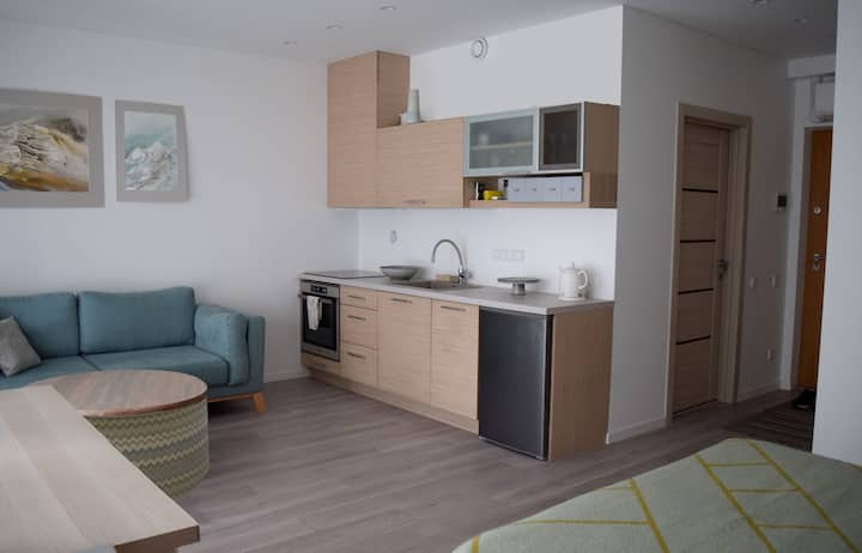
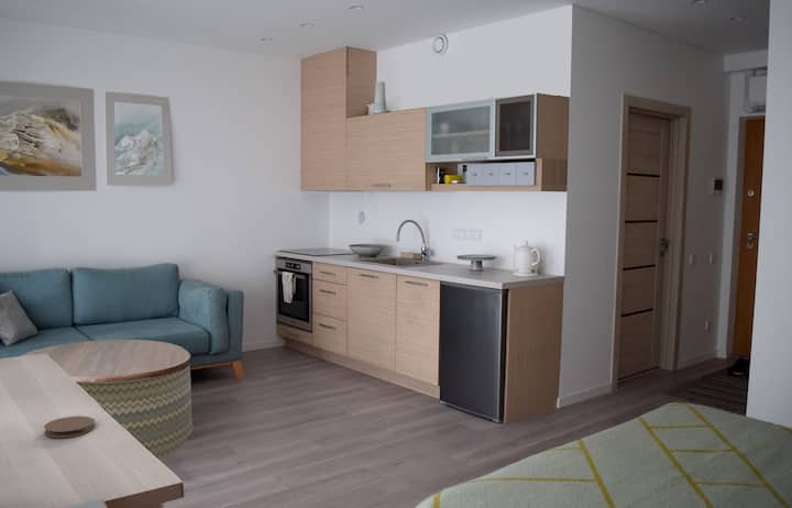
+ coaster (69, 426)
